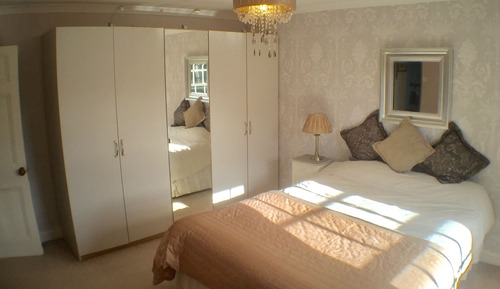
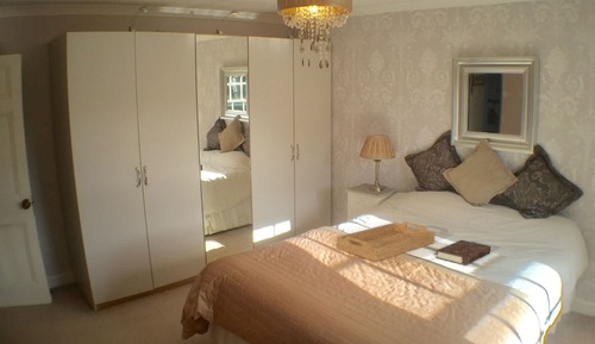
+ book (463, 251)
+ serving tray (386, 238)
